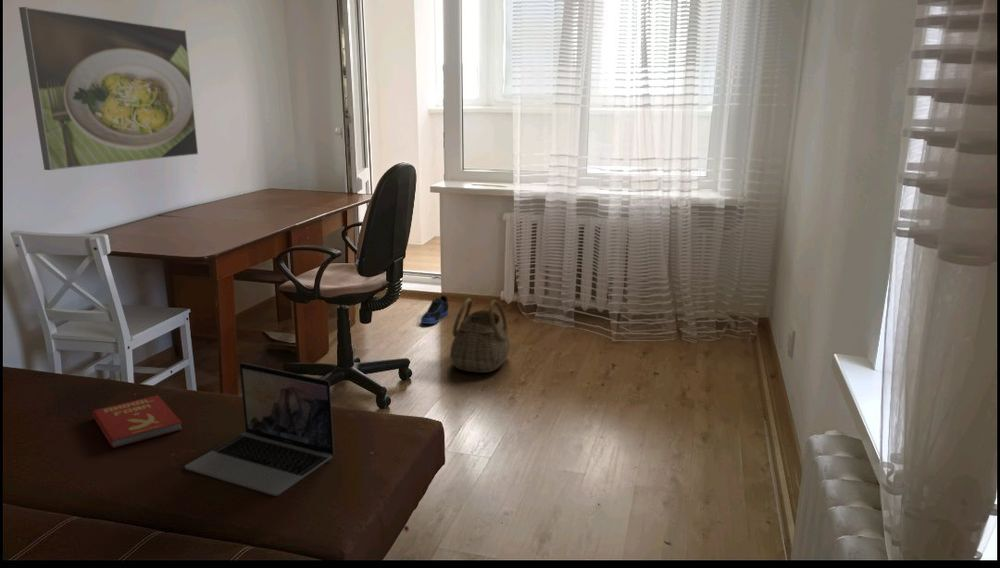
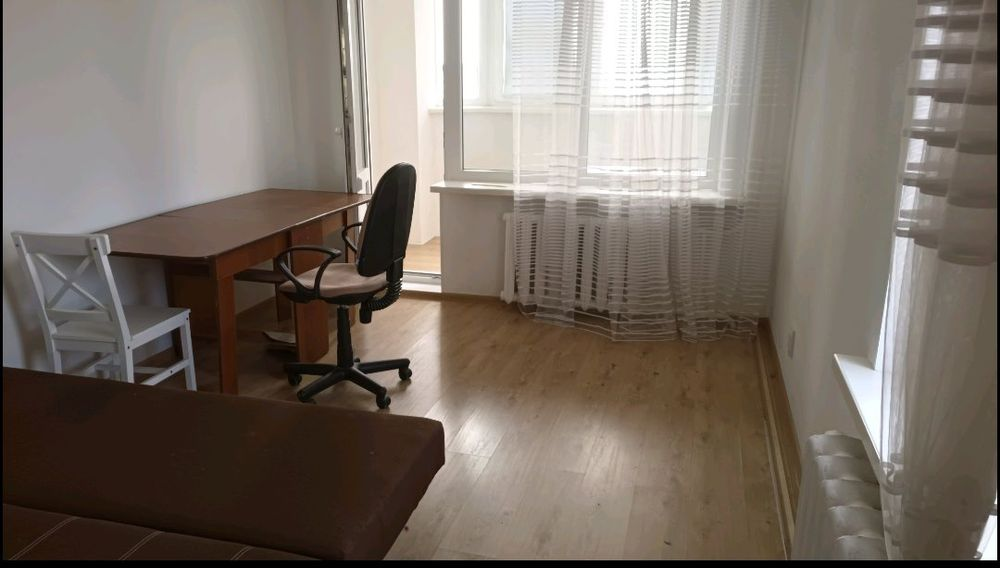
- laptop (257, 425)
- book (136, 419)
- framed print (122, 92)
- sneaker (434, 309)
- basket (480, 332)
